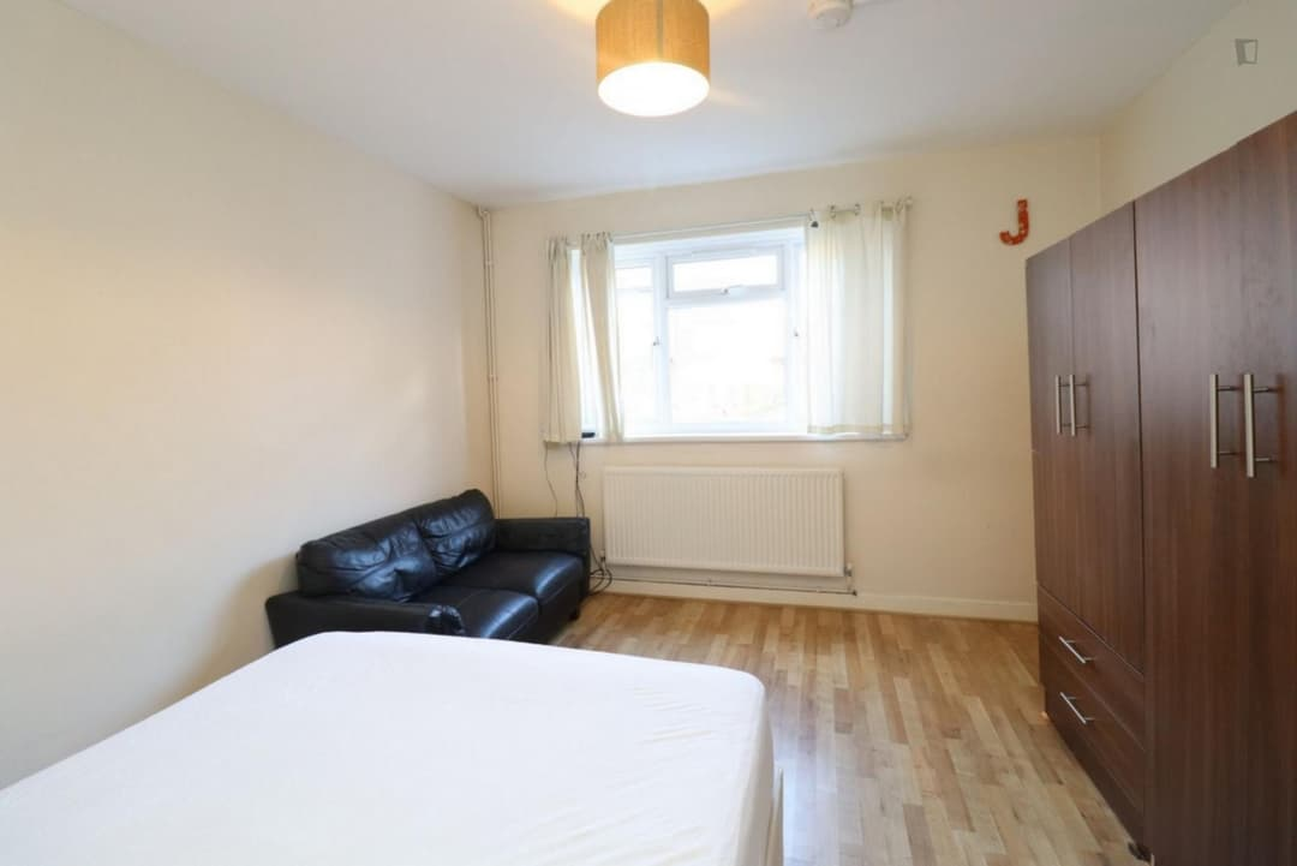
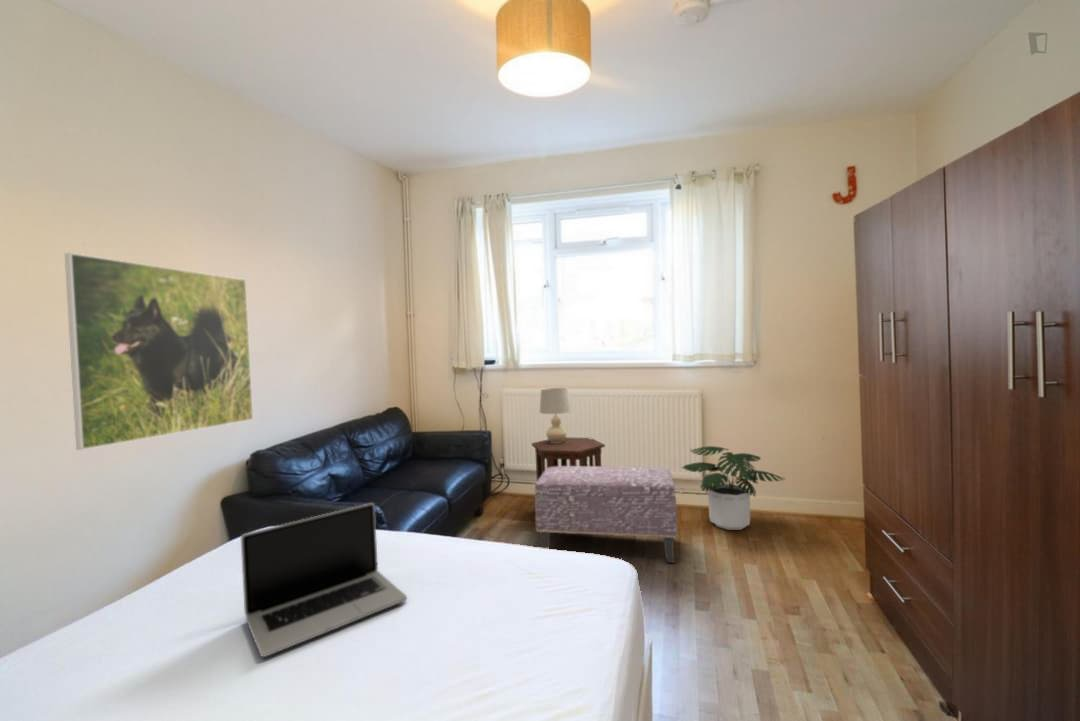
+ laptop (326, 569)
+ table lamp (555, 415)
+ ottoman (606, 508)
+ potted plant (731, 488)
+ side table (570, 465)
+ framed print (175, 350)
